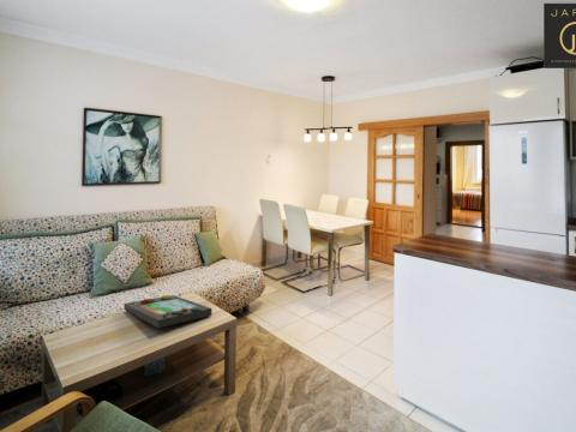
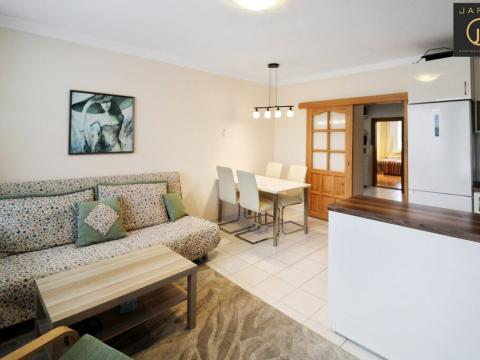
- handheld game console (167, 307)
